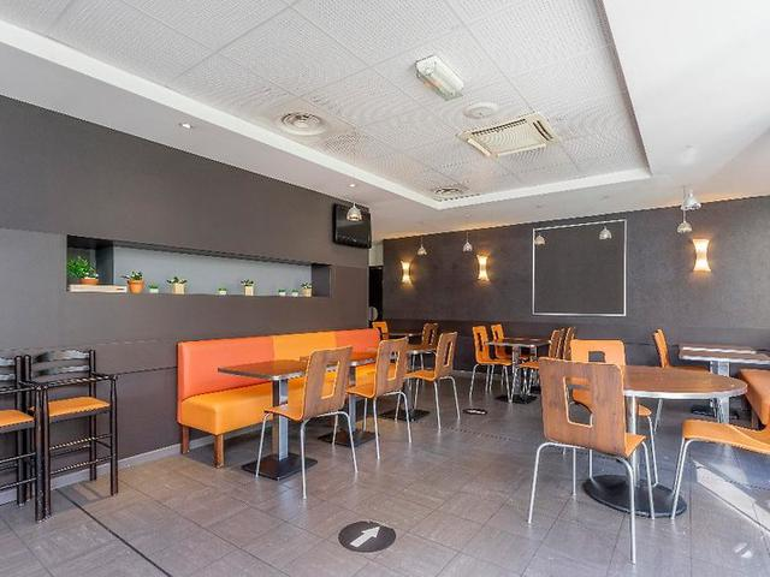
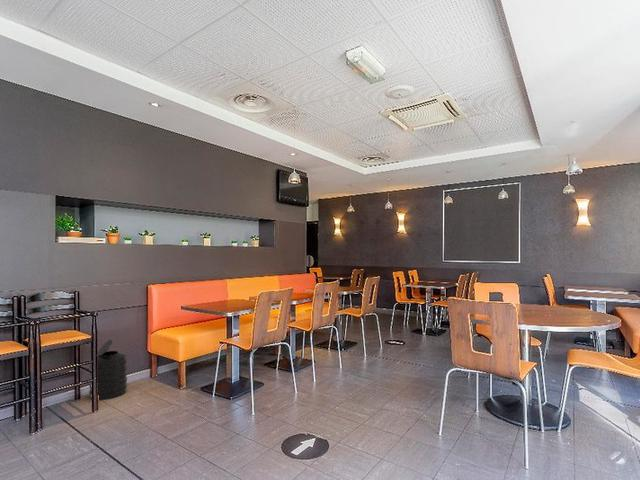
+ trash can (108, 367)
